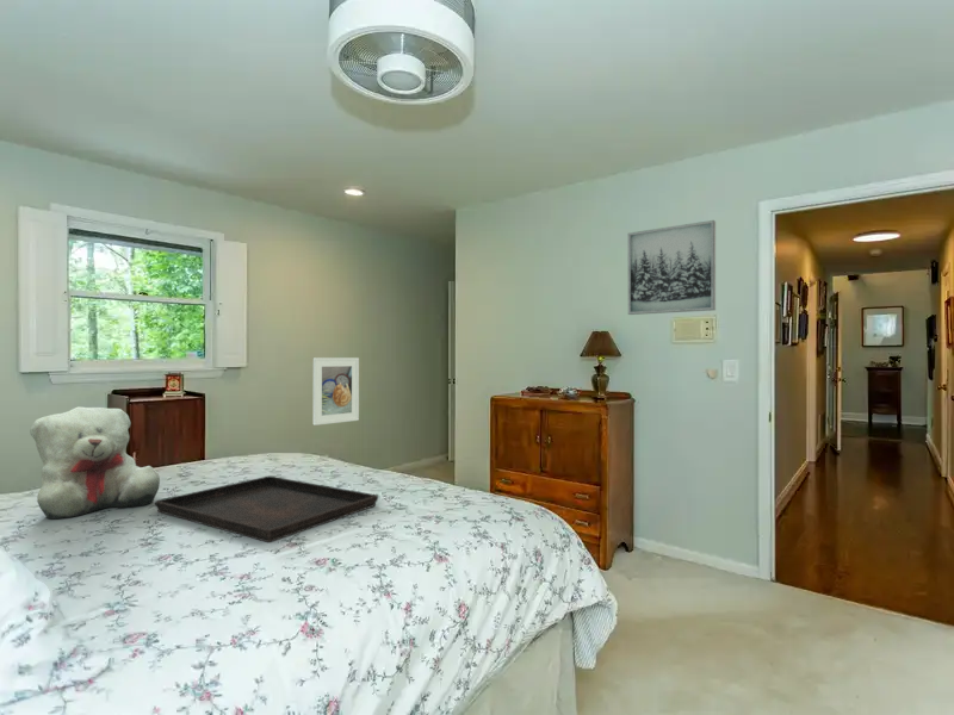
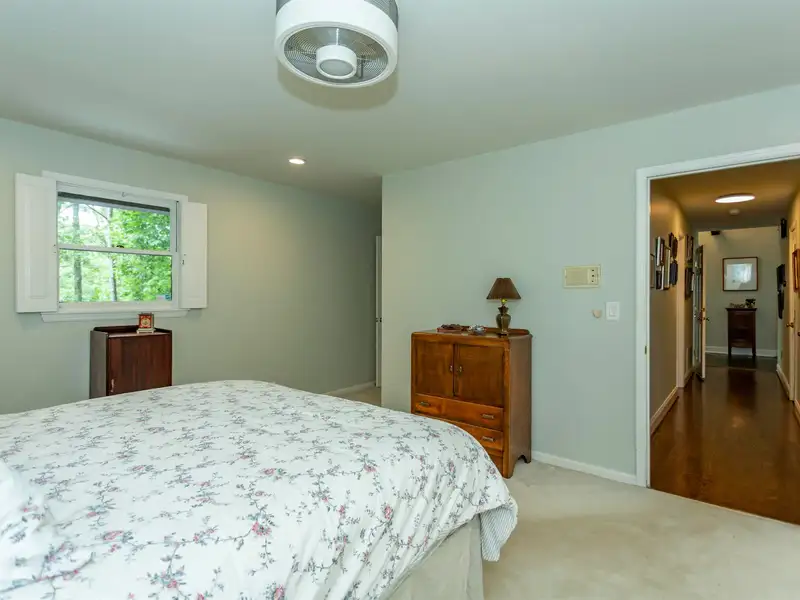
- teddy bear (97, 455)
- wall art (669, 269)
- serving tray (268, 503)
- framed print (336, 390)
